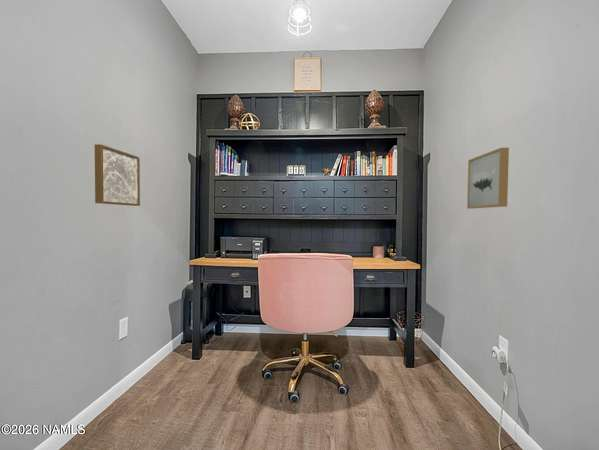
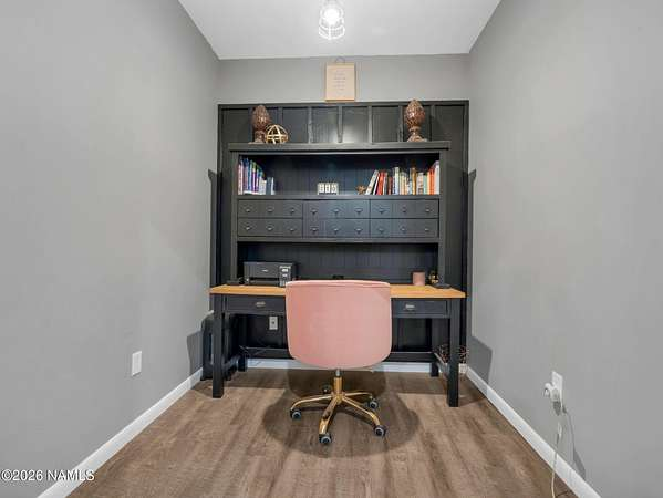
- wall art (119, 178)
- wall art (485, 181)
